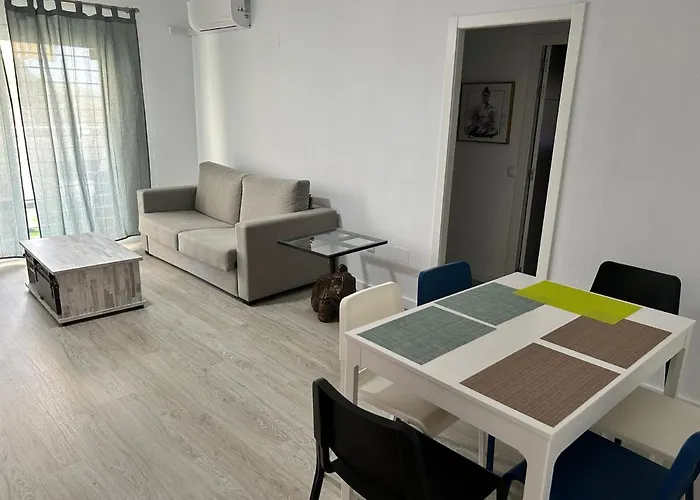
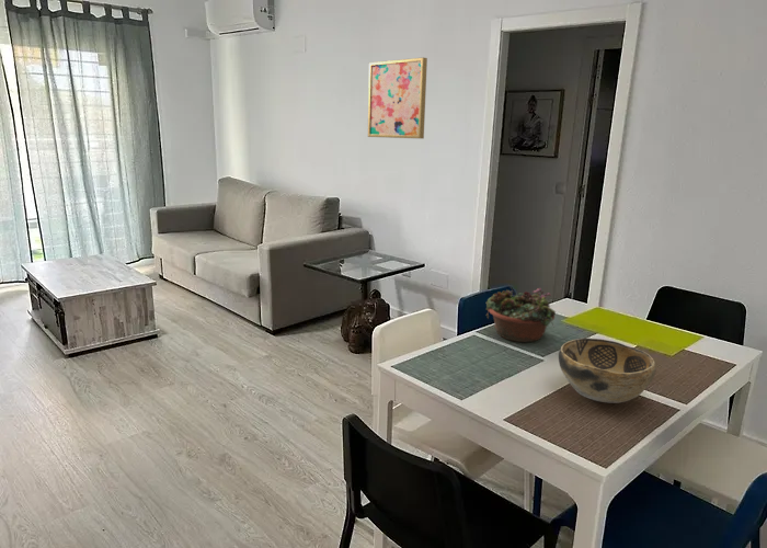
+ succulent planter (519, 310)
+ wall art (396, 100)
+ decorative bowl (604, 375)
